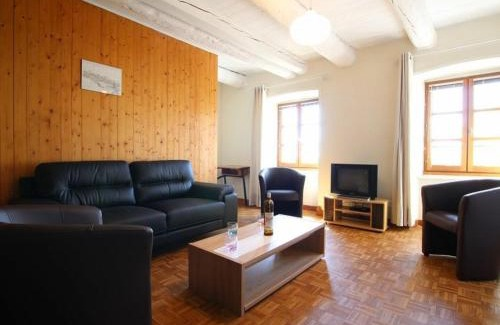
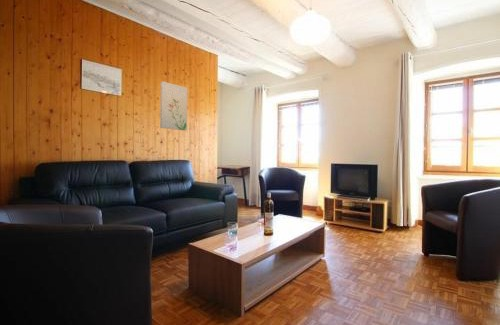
+ wall art (174, 107)
